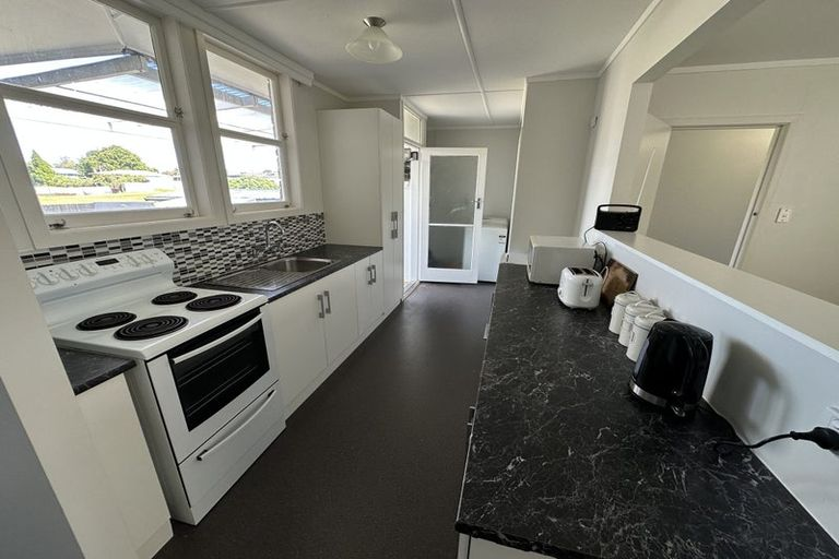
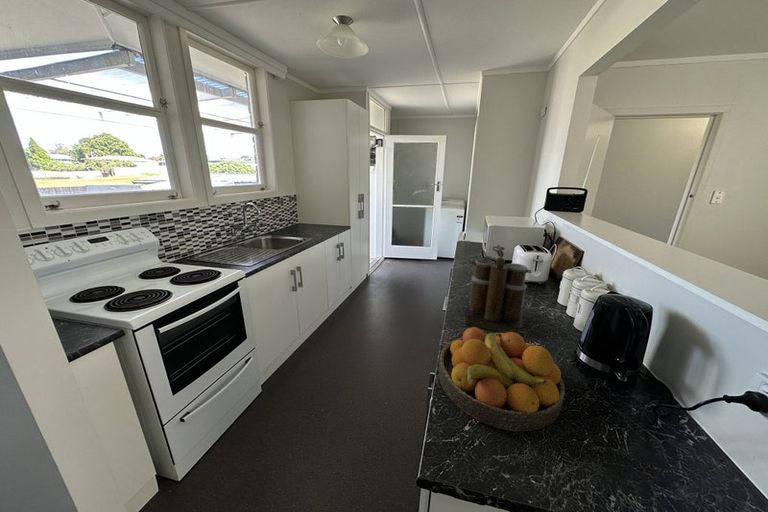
+ coffee maker (497, 282)
+ fruit bowl (499, 360)
